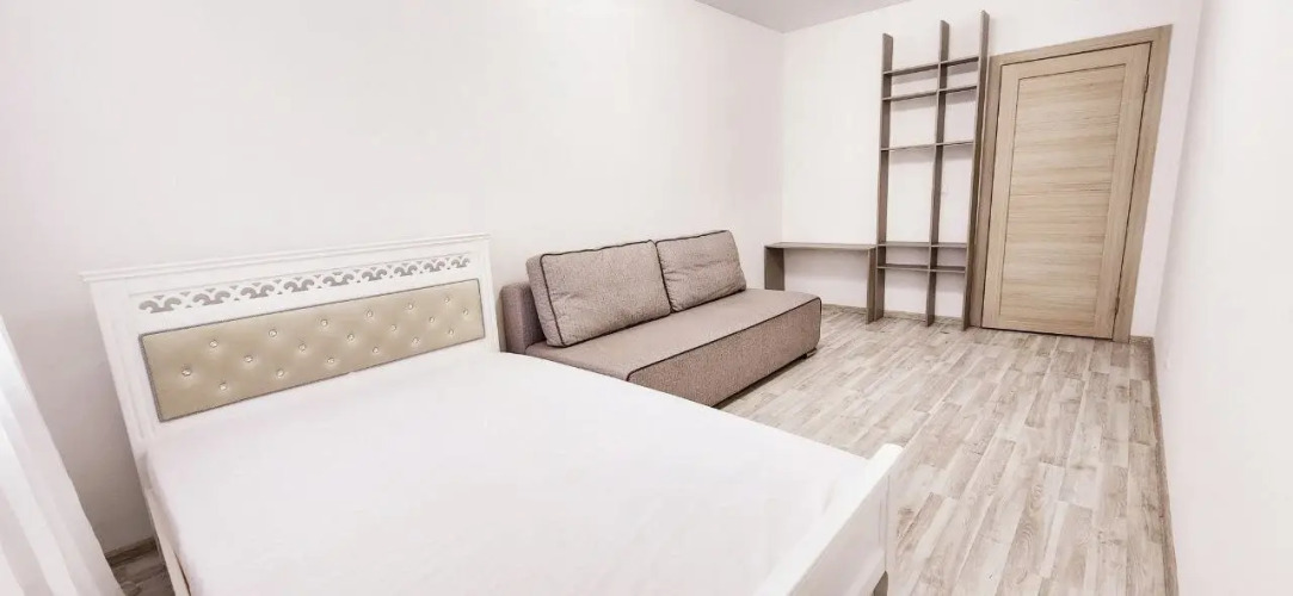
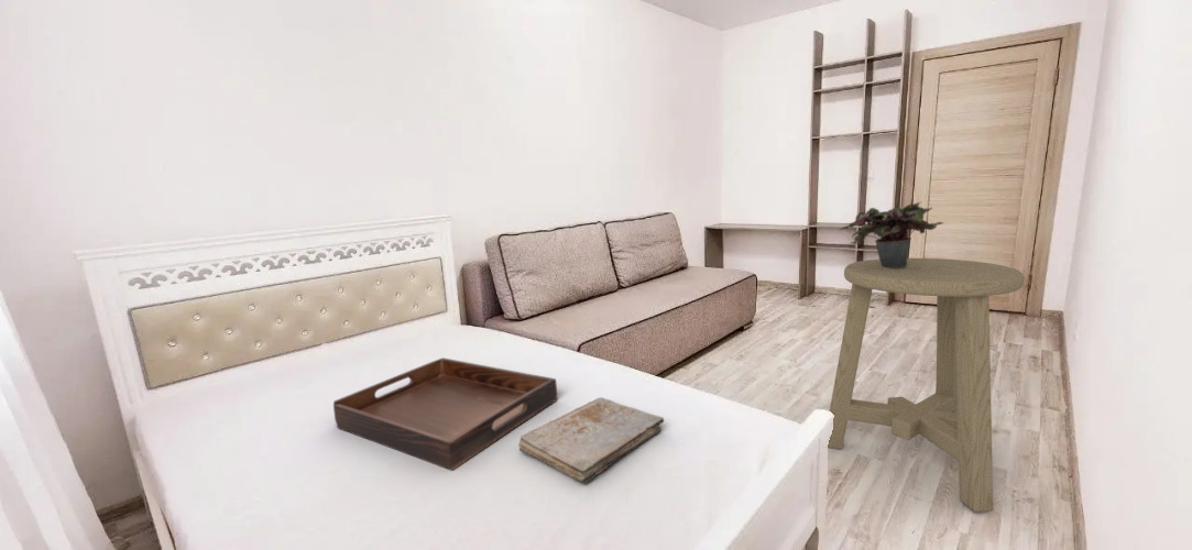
+ stool (937, 369)
+ potted plant (893, 235)
+ serving tray (446, 402)
+ book (593, 432)
